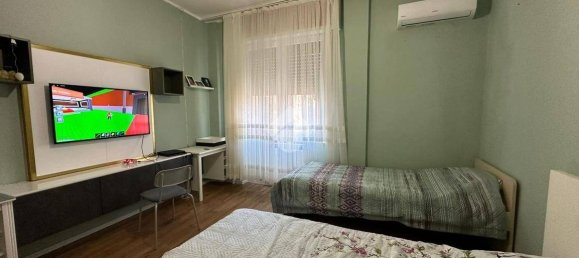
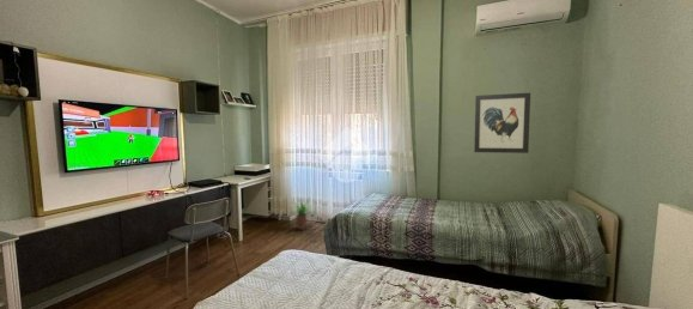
+ wall art (500, 123)
+ potted plant (303, 212)
